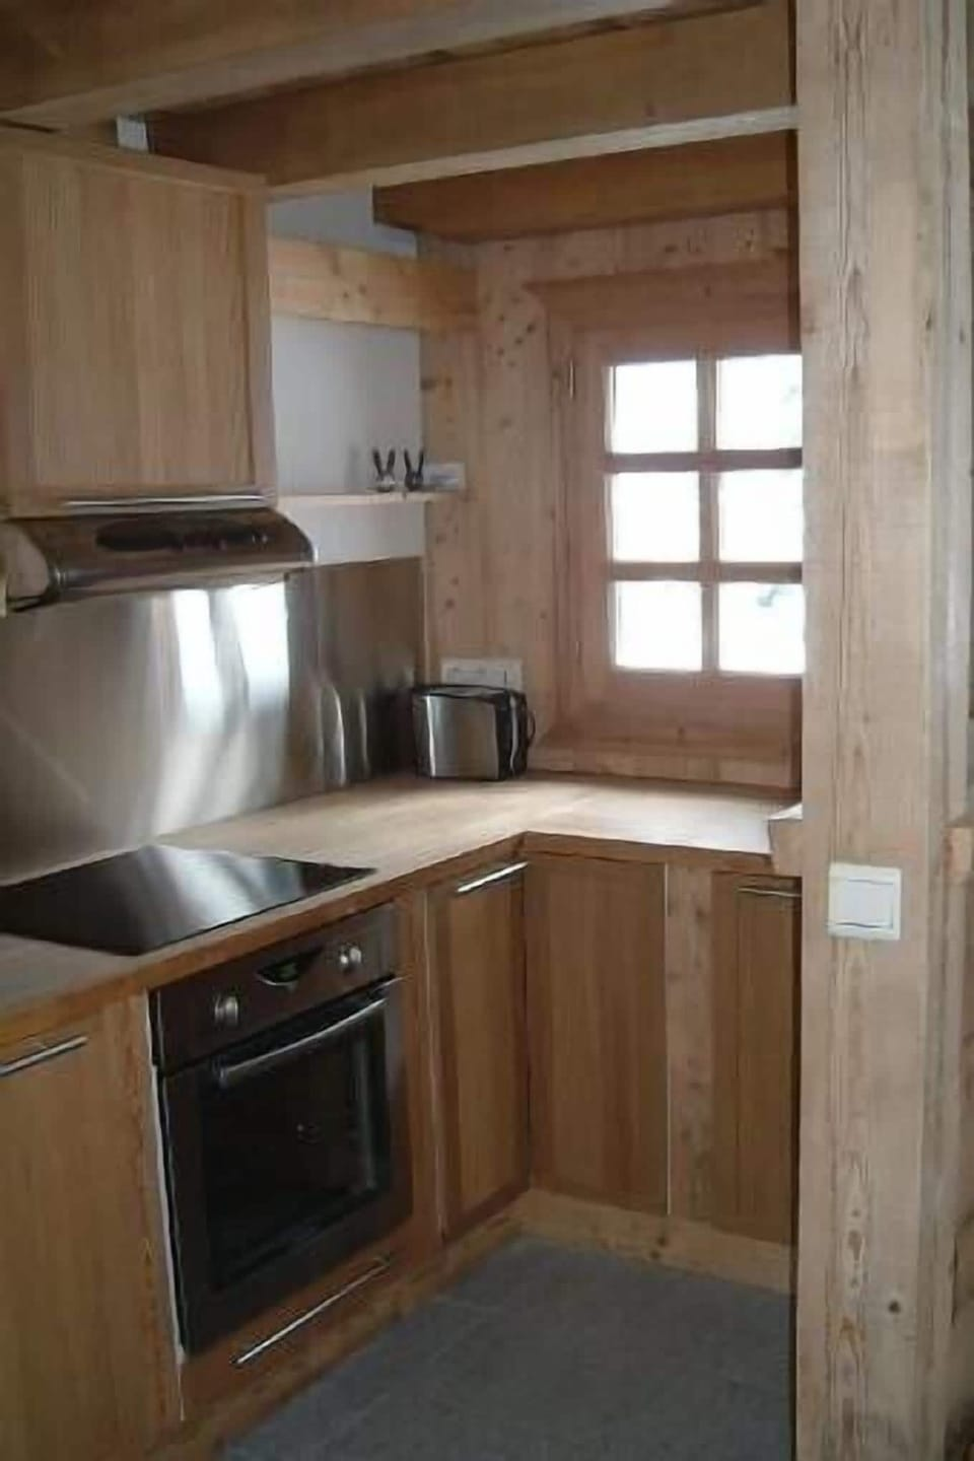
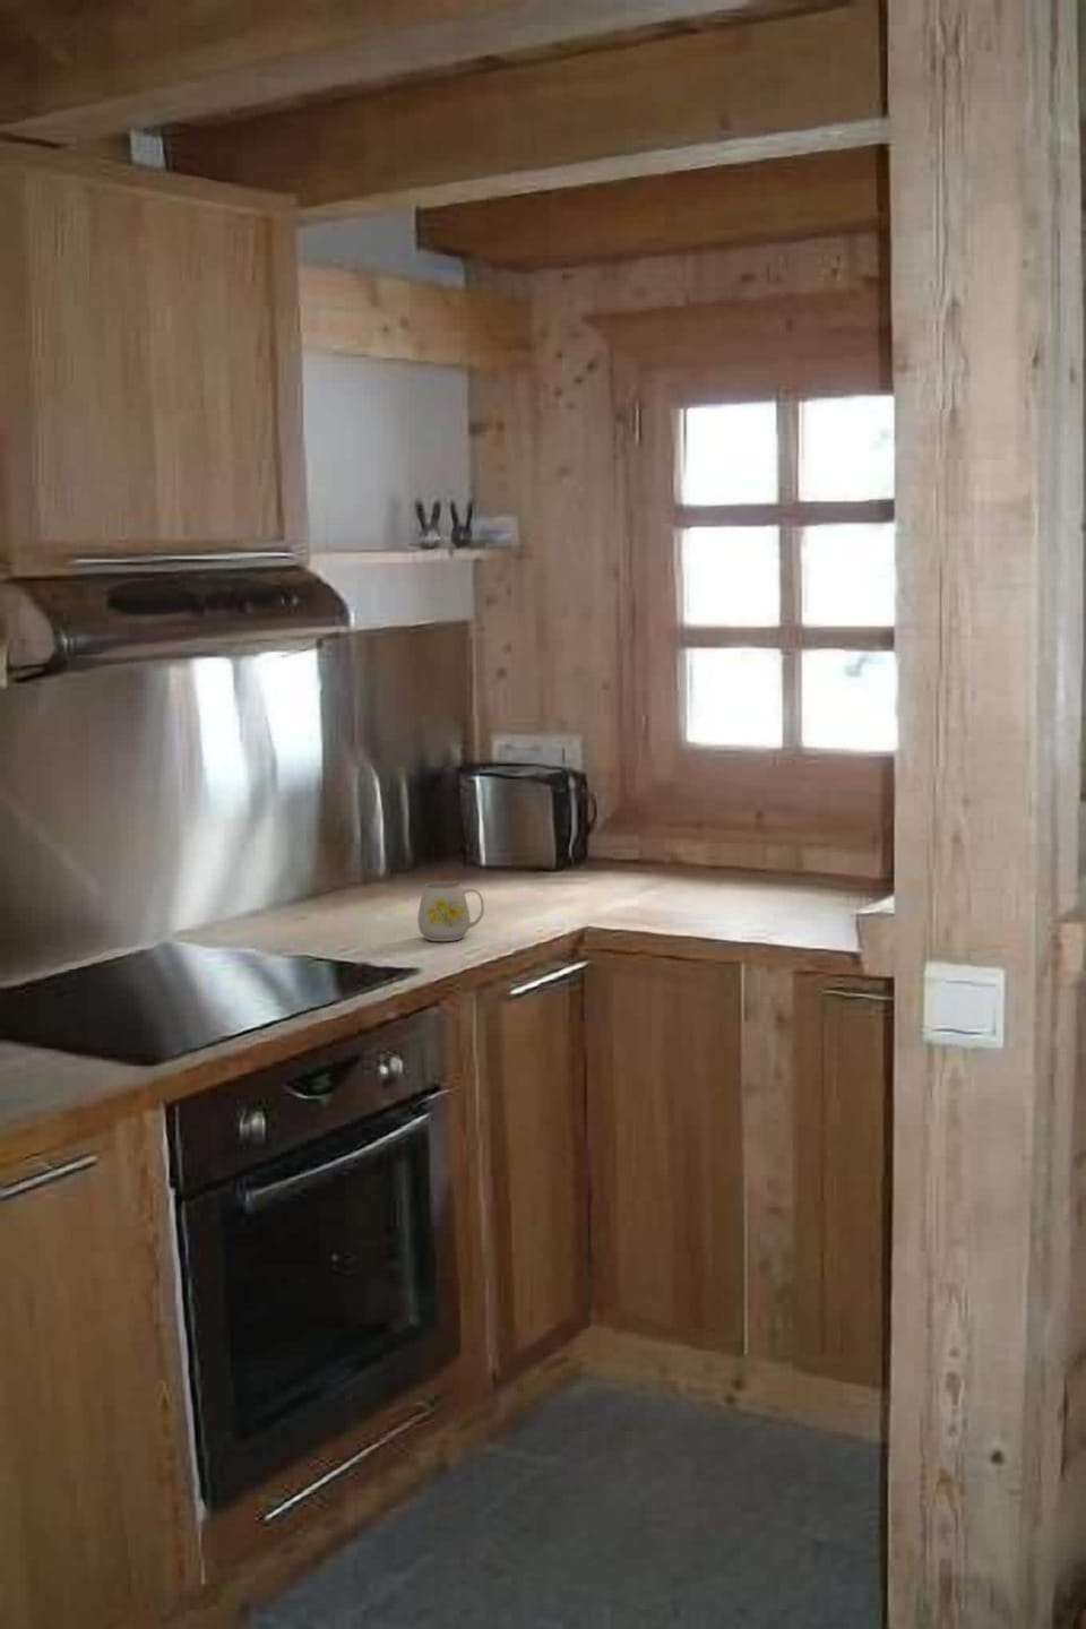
+ mug (450, 910)
